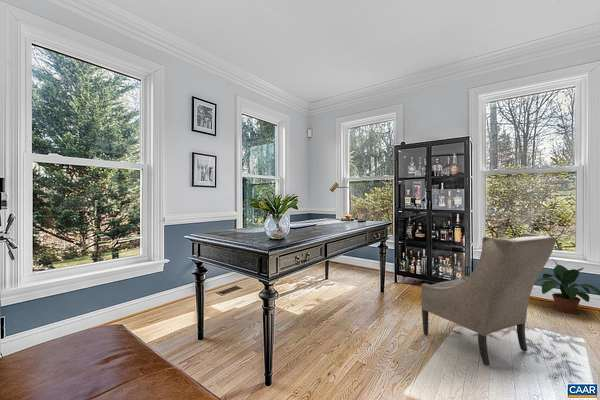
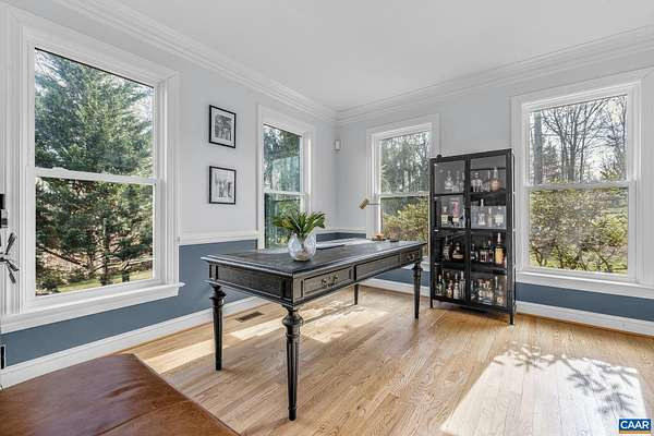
- armchair (480, 289)
- potted plant (565, 283)
